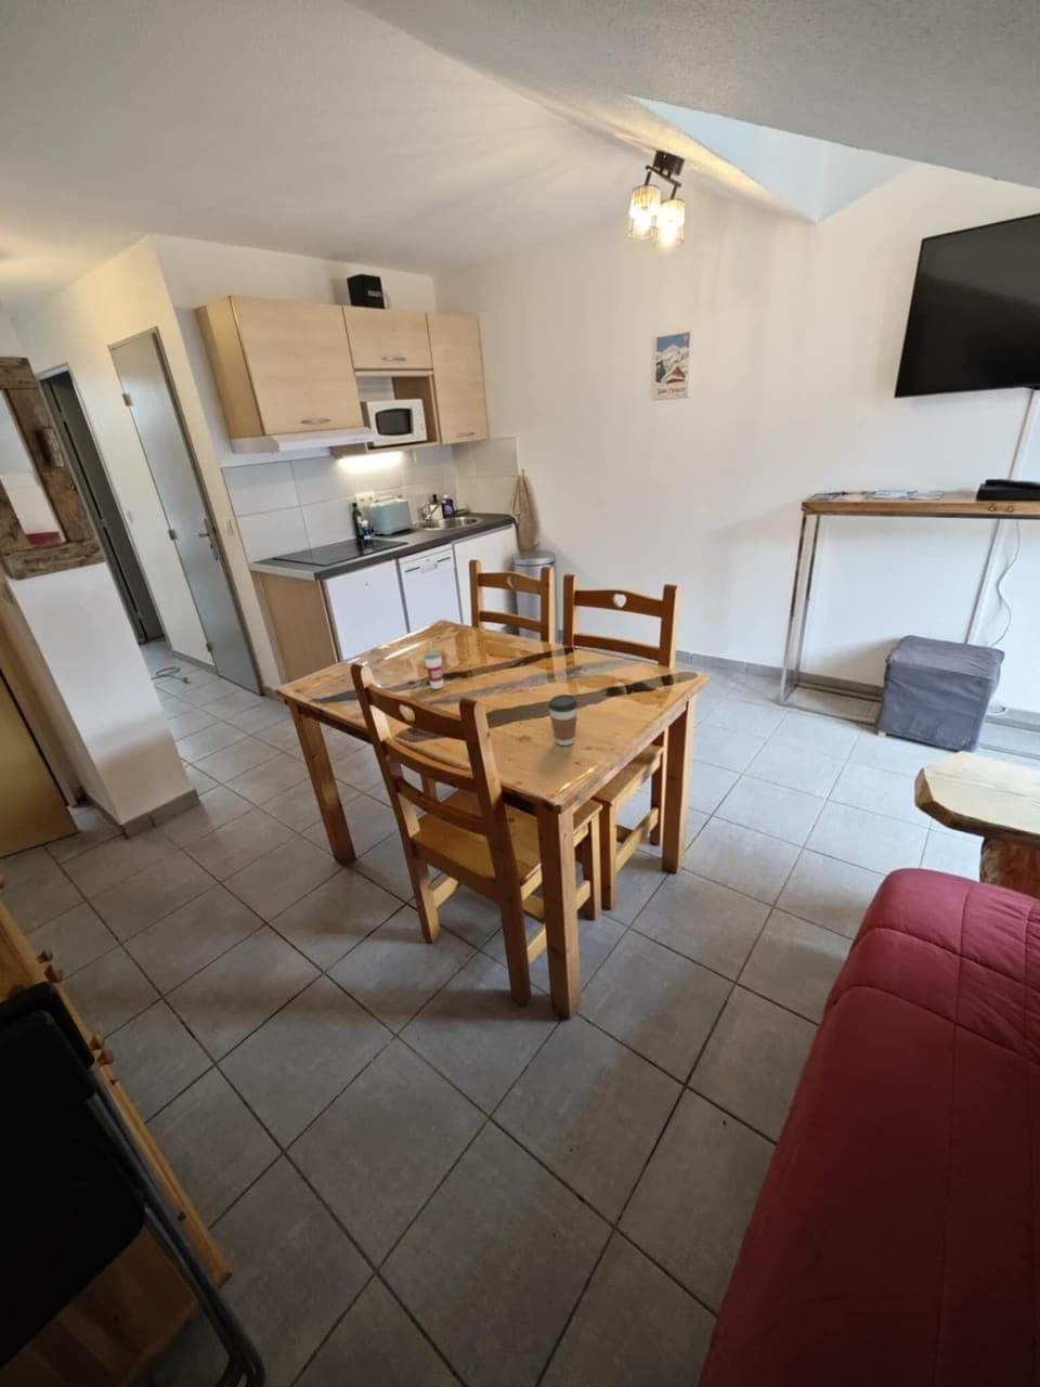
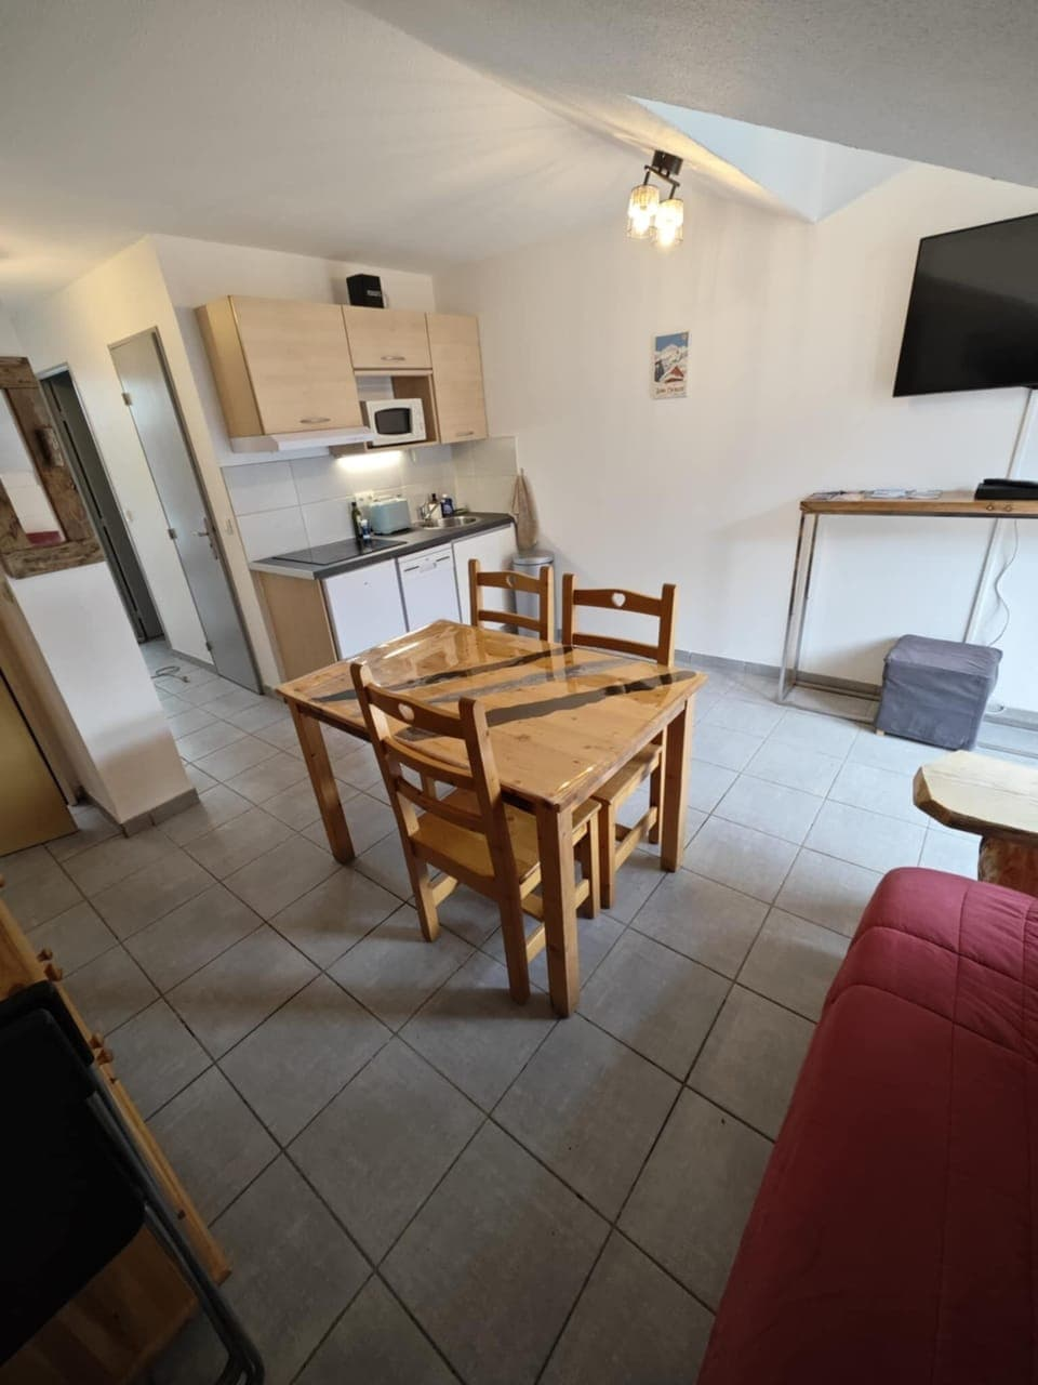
- cup (434, 664)
- coffee cup (564, 721)
